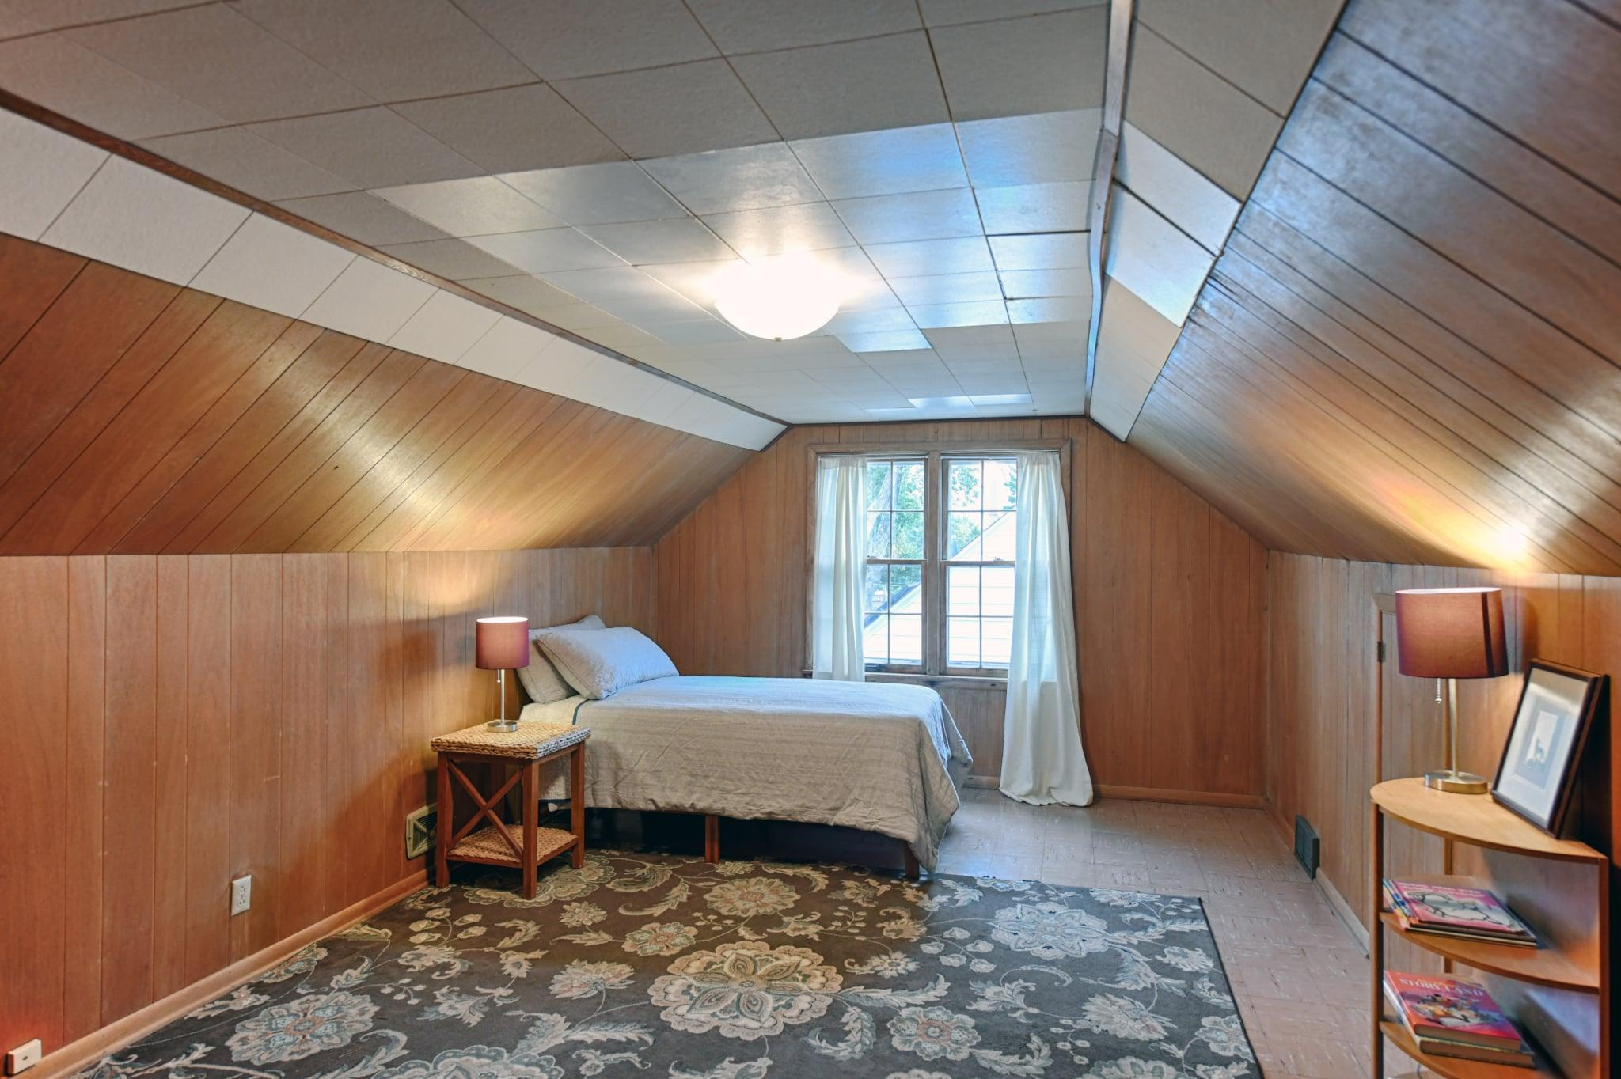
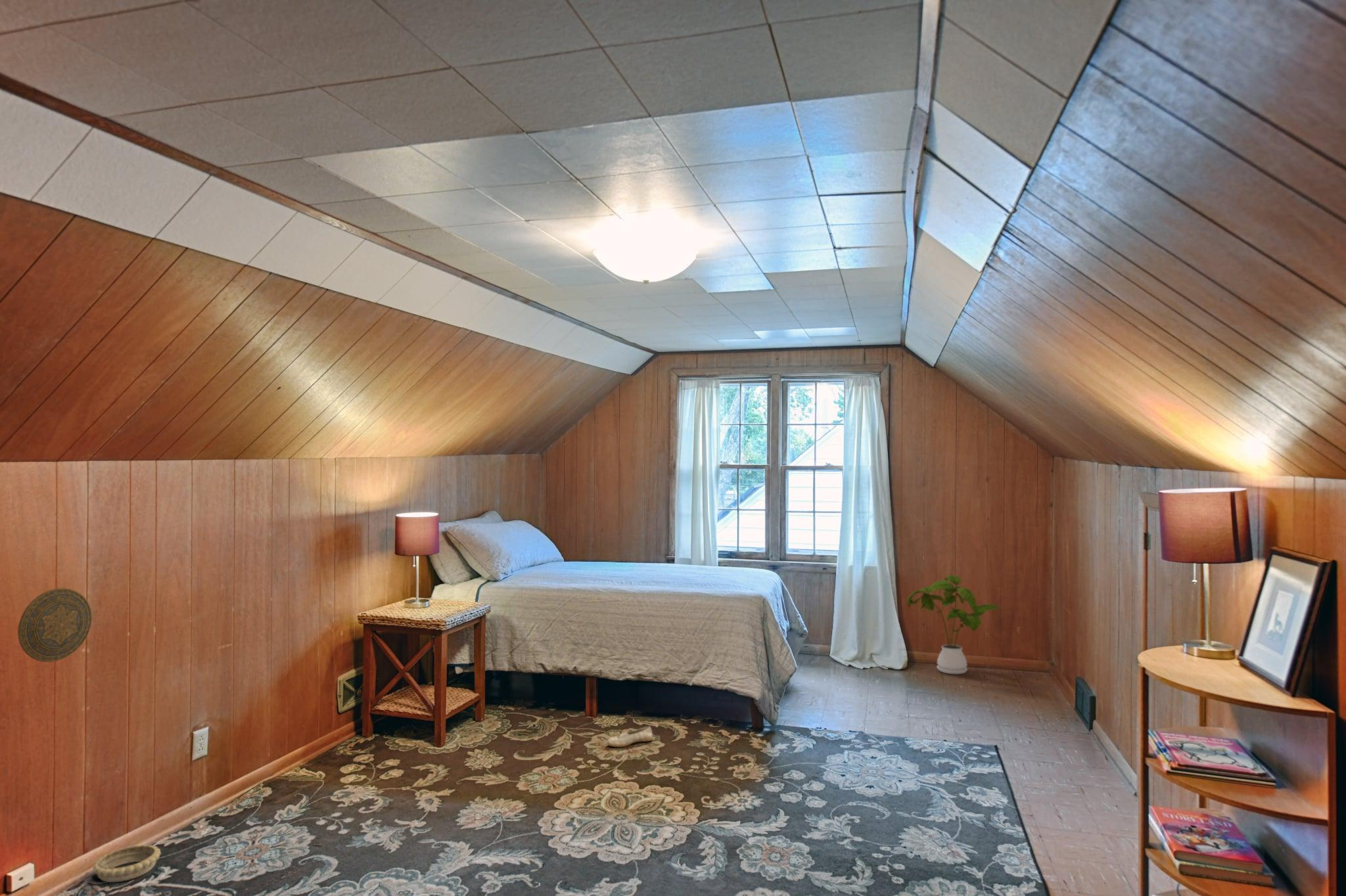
+ decorative plate (58, 625)
+ house plant (960, 625)
+ decorative bowl (128, 862)
+ shoe (630, 736)
